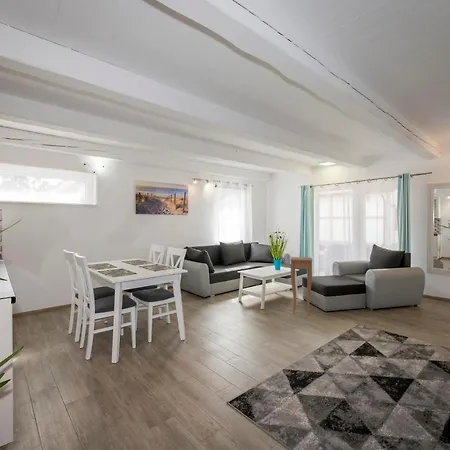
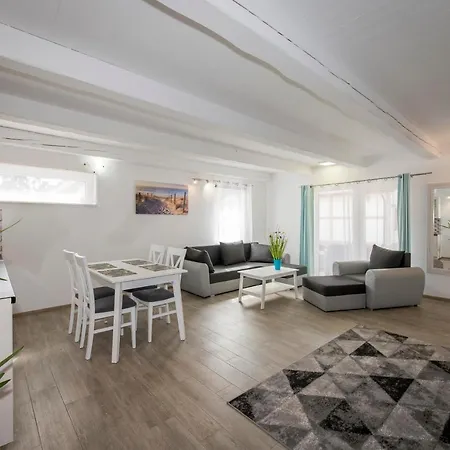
- side table (295, 285)
